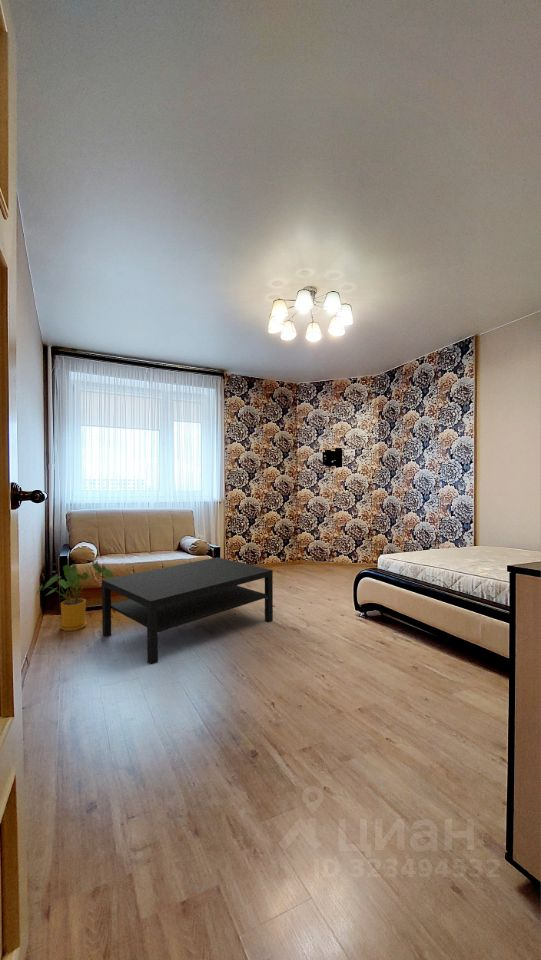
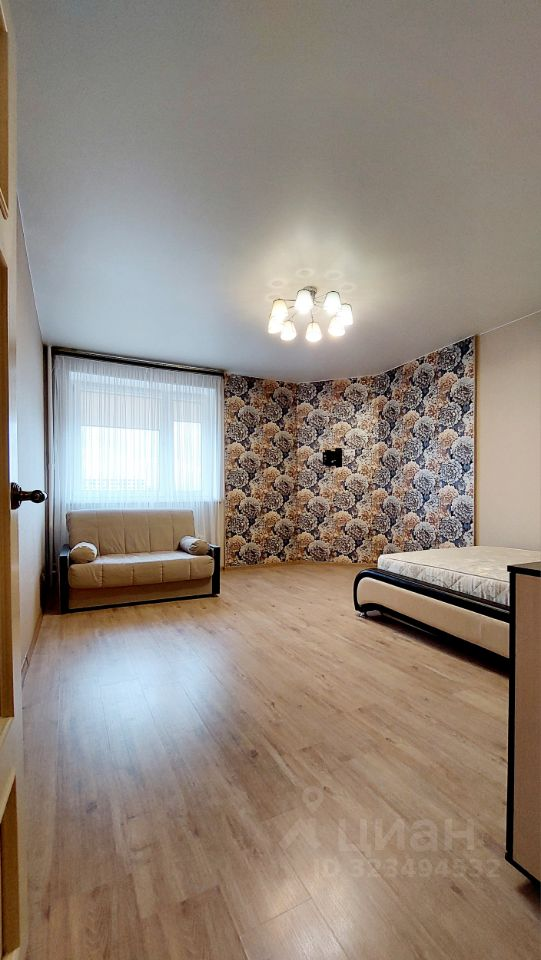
- coffee table (191, 601)
- house plant (75, 594)
